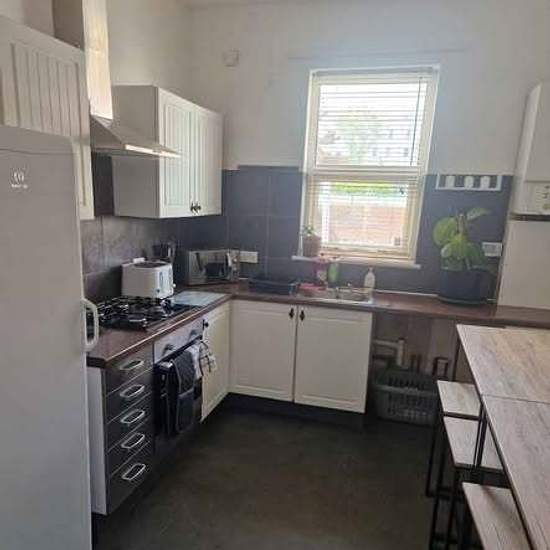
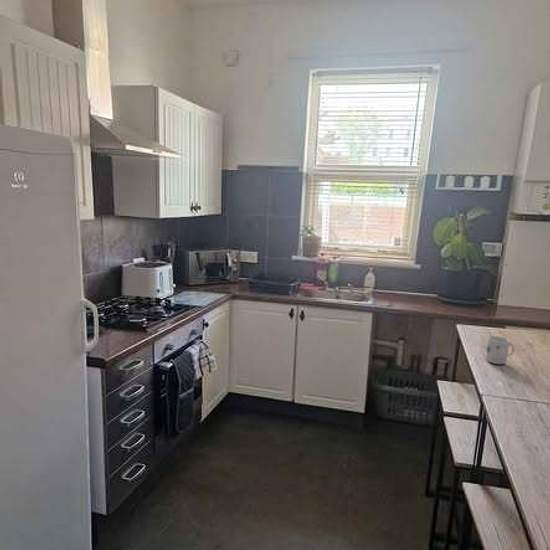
+ mug (500, 347)
